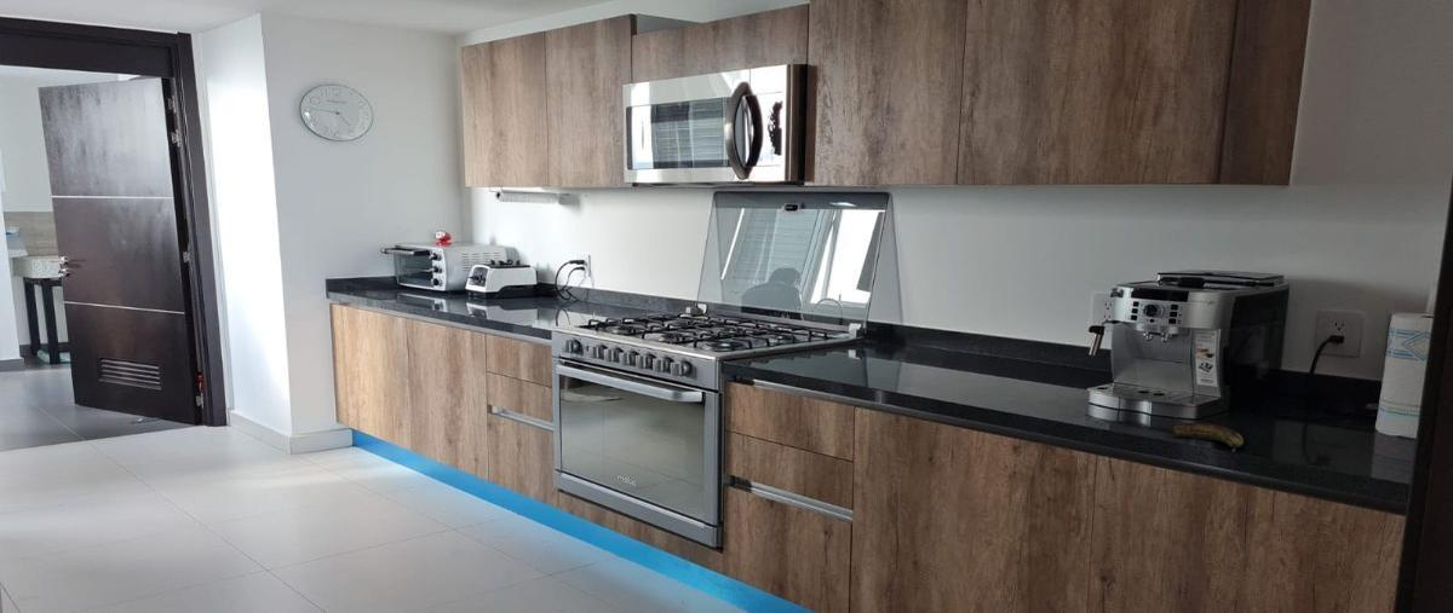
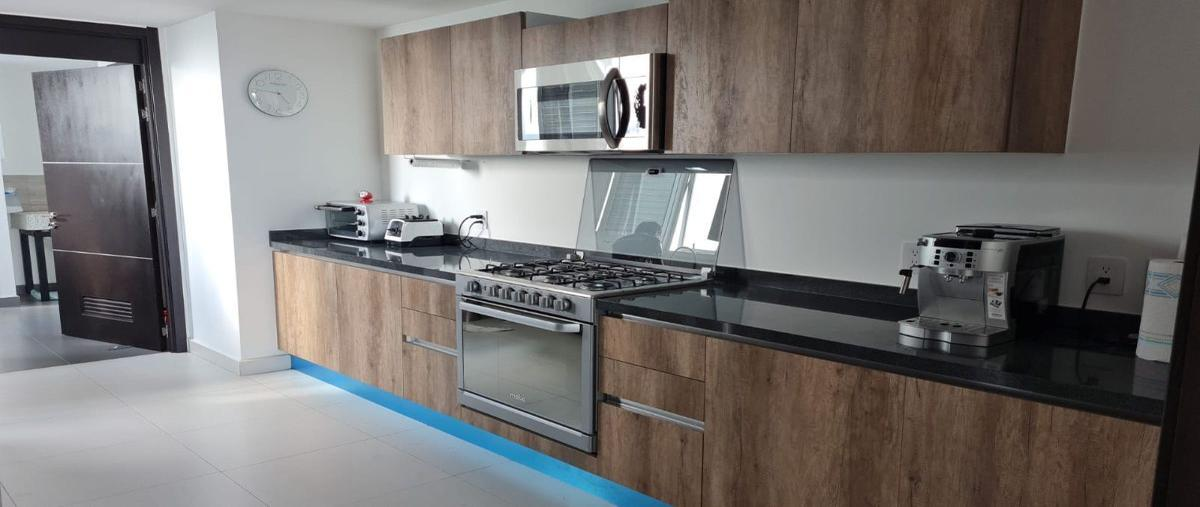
- banana (1207, 434)
